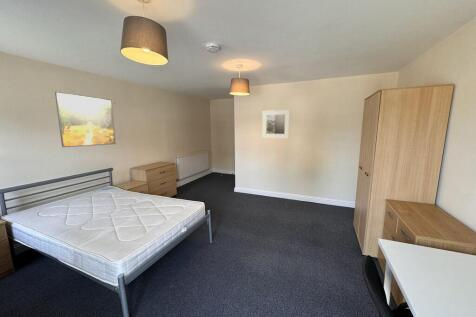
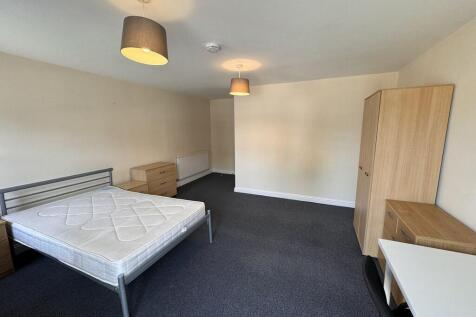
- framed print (275, 124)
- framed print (89, 121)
